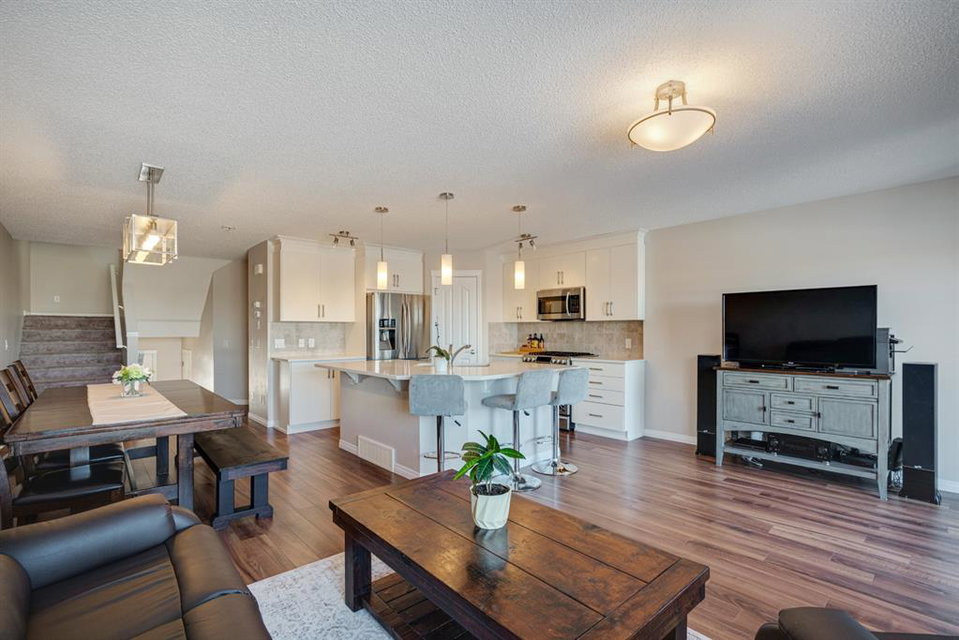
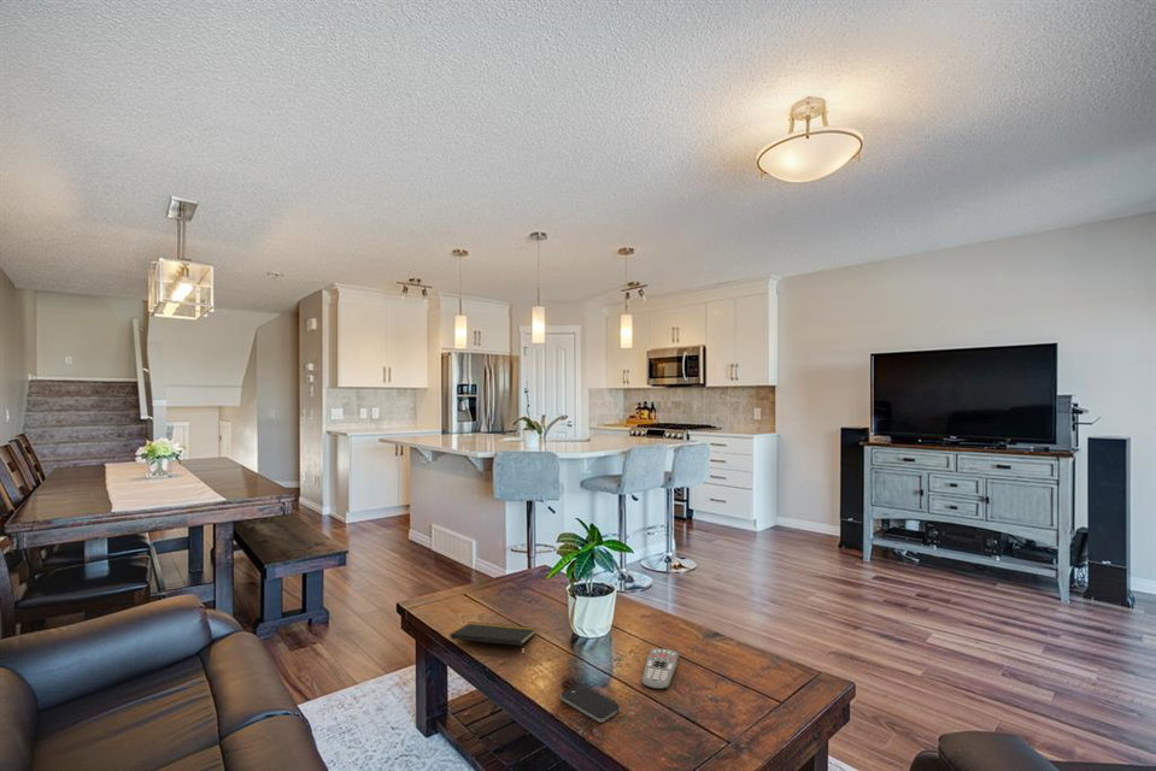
+ remote control (659, 667)
+ smartphone (589, 702)
+ notepad (494, 632)
